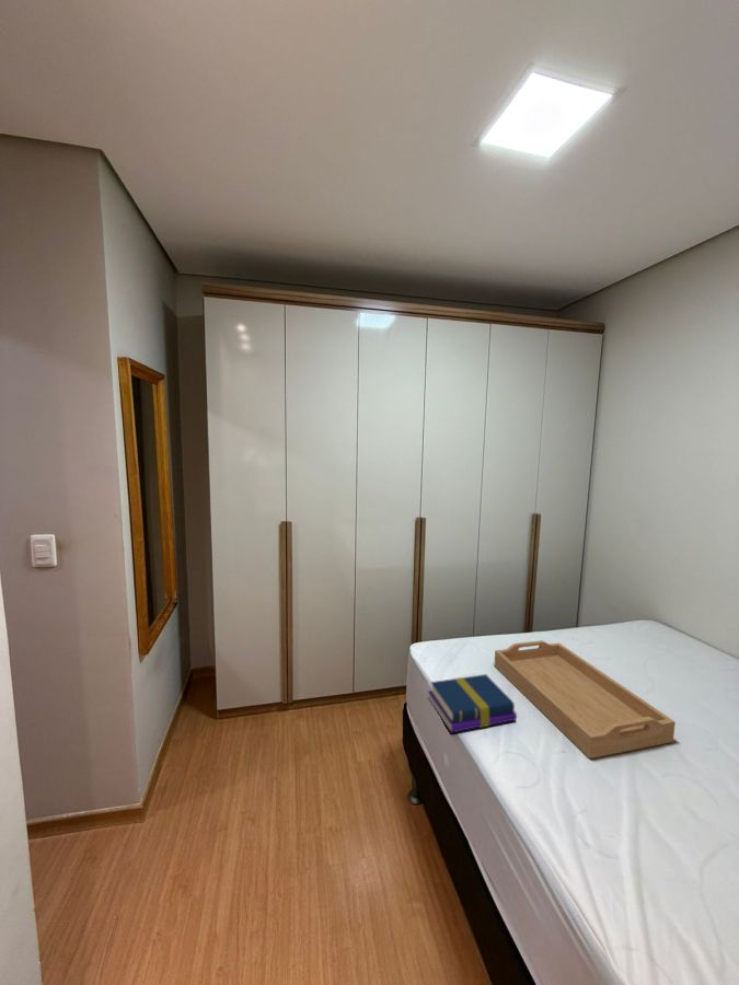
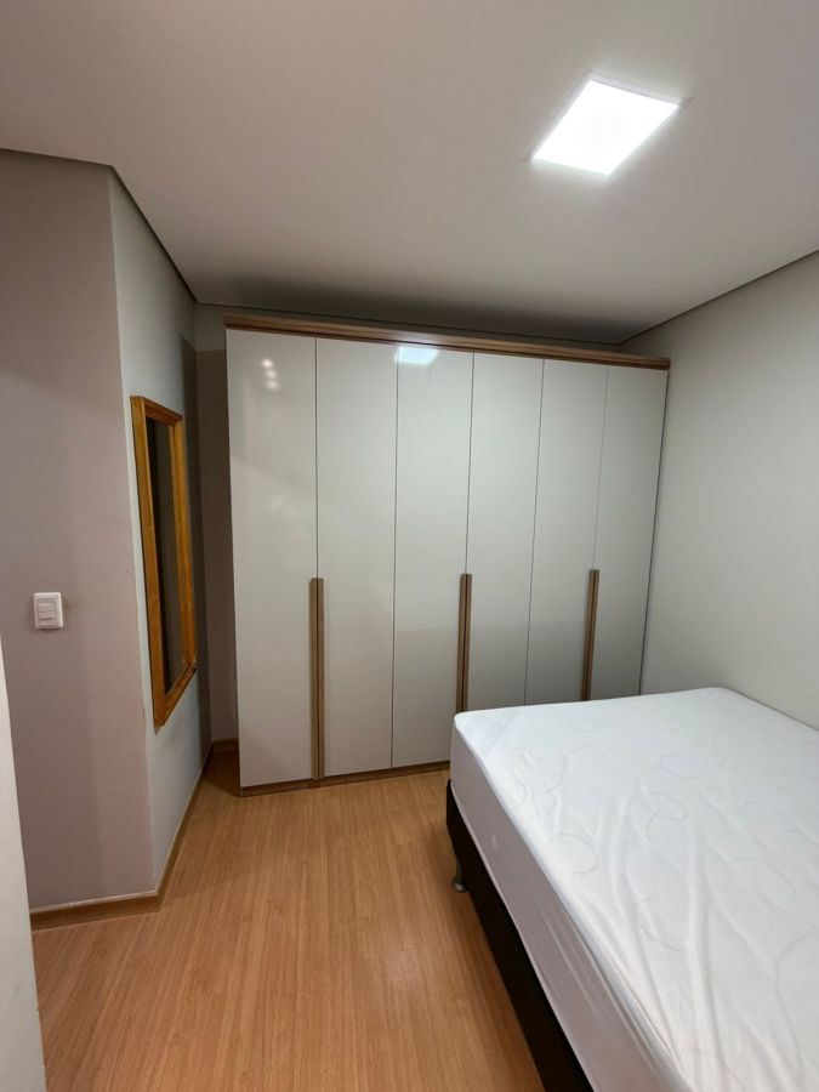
- serving tray (571, 686)
- book (470, 700)
